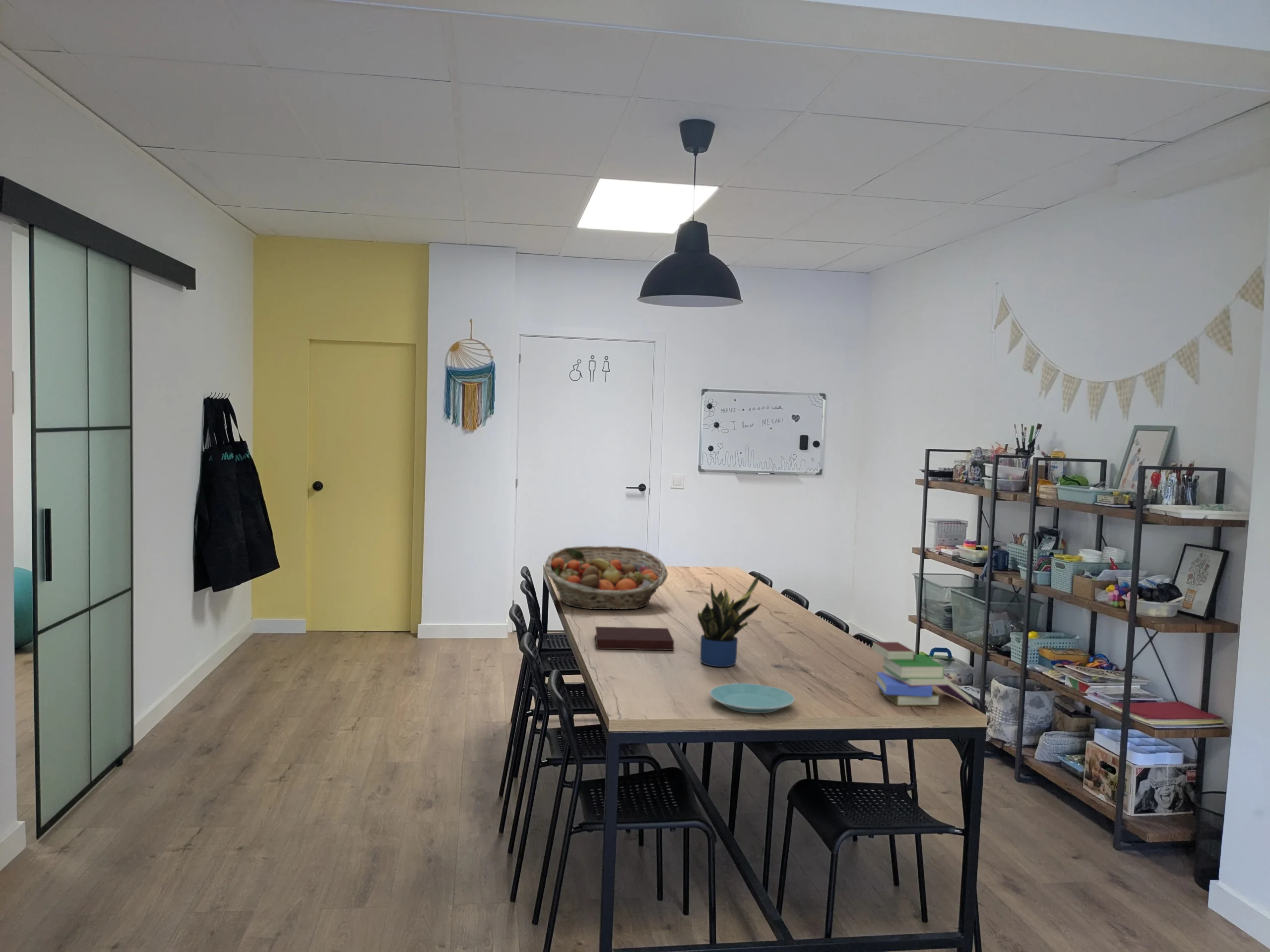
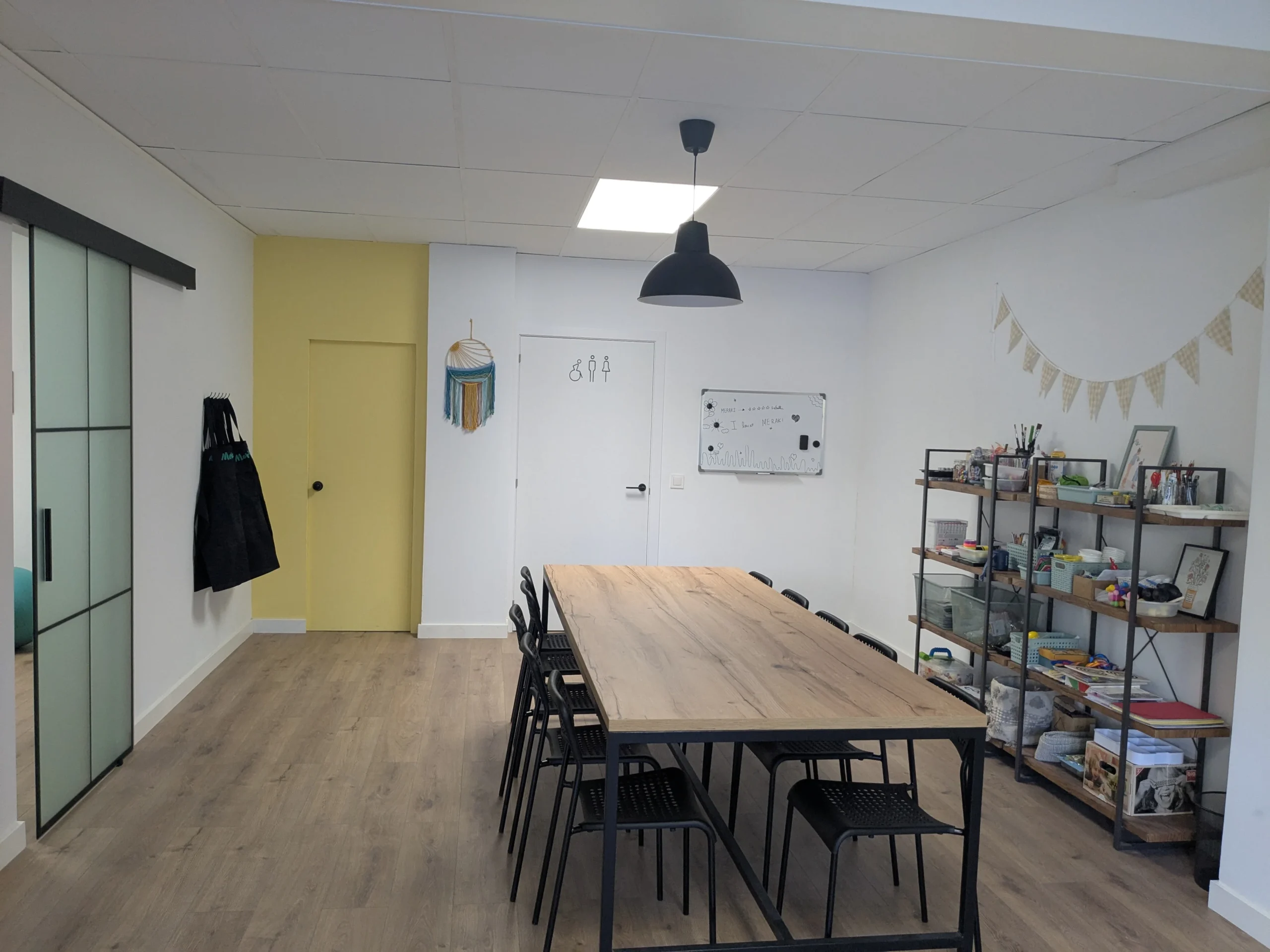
- fruit basket (606, 577)
- notebook (633, 638)
- potted plant (732, 615)
- plate (752, 700)
- book (918, 673)
